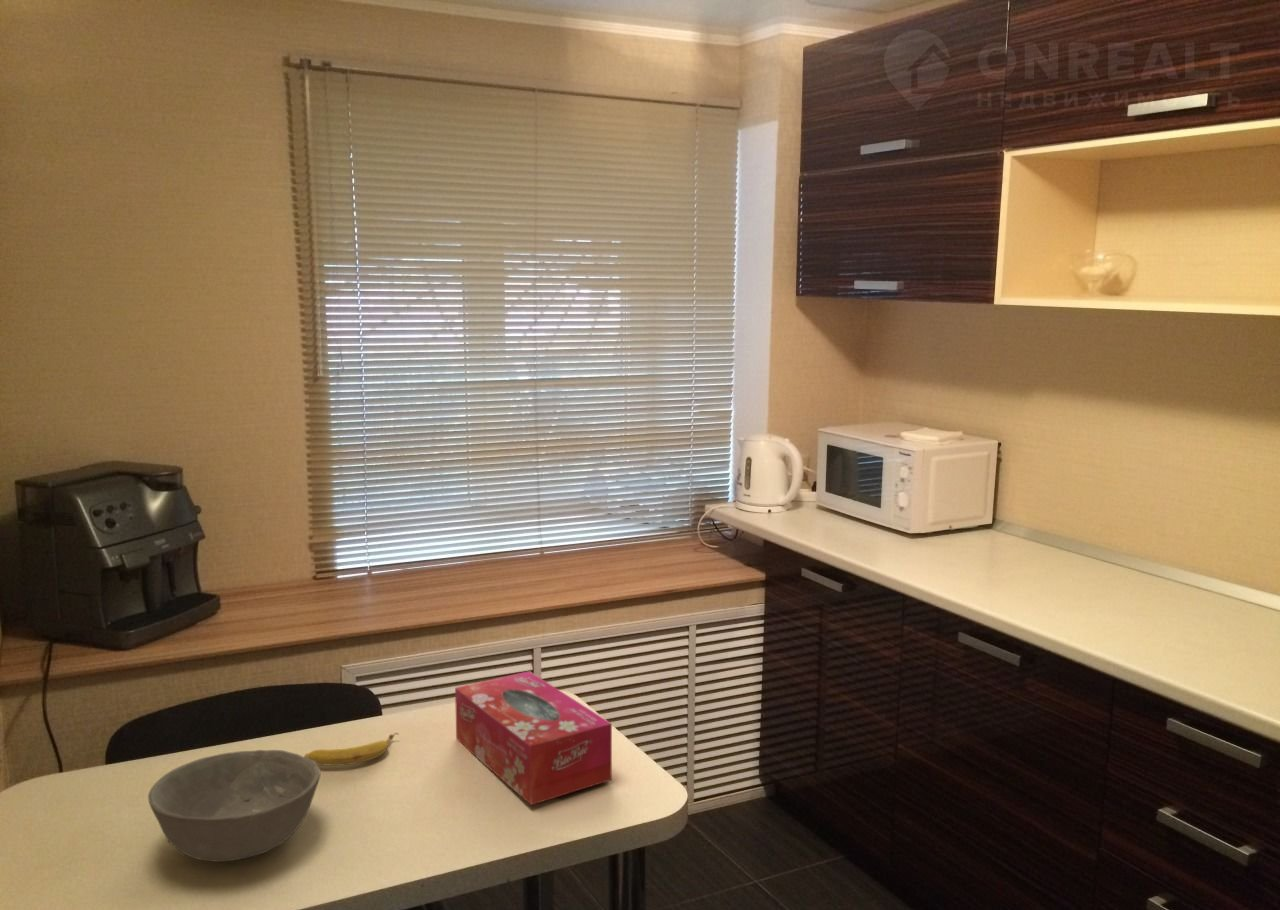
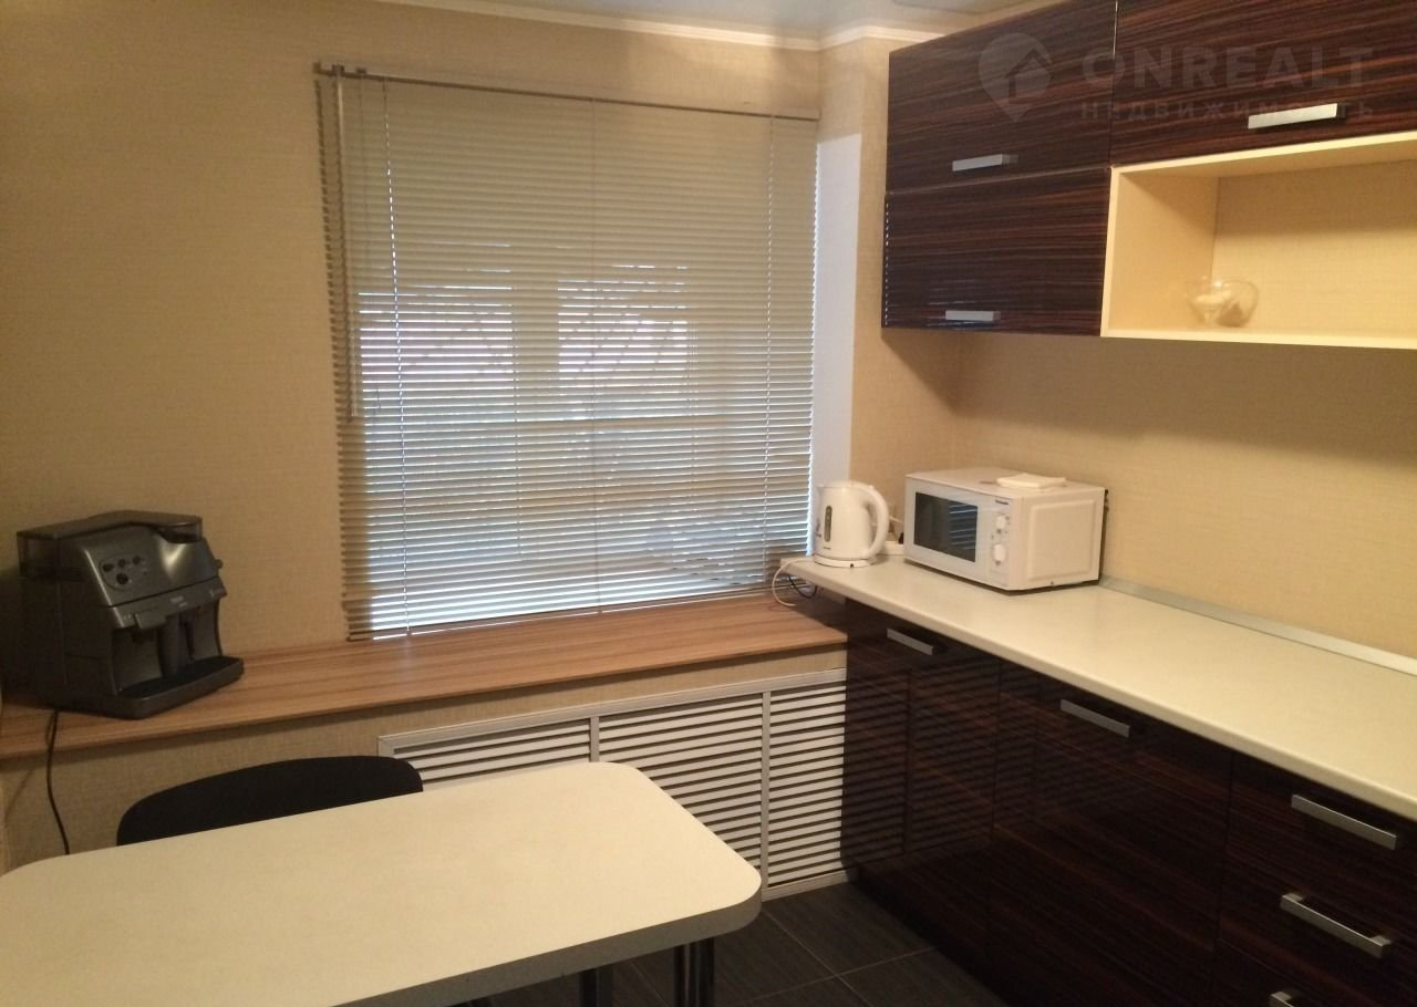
- banana (352, 748)
- bowl (238, 809)
- tissue box (530, 732)
